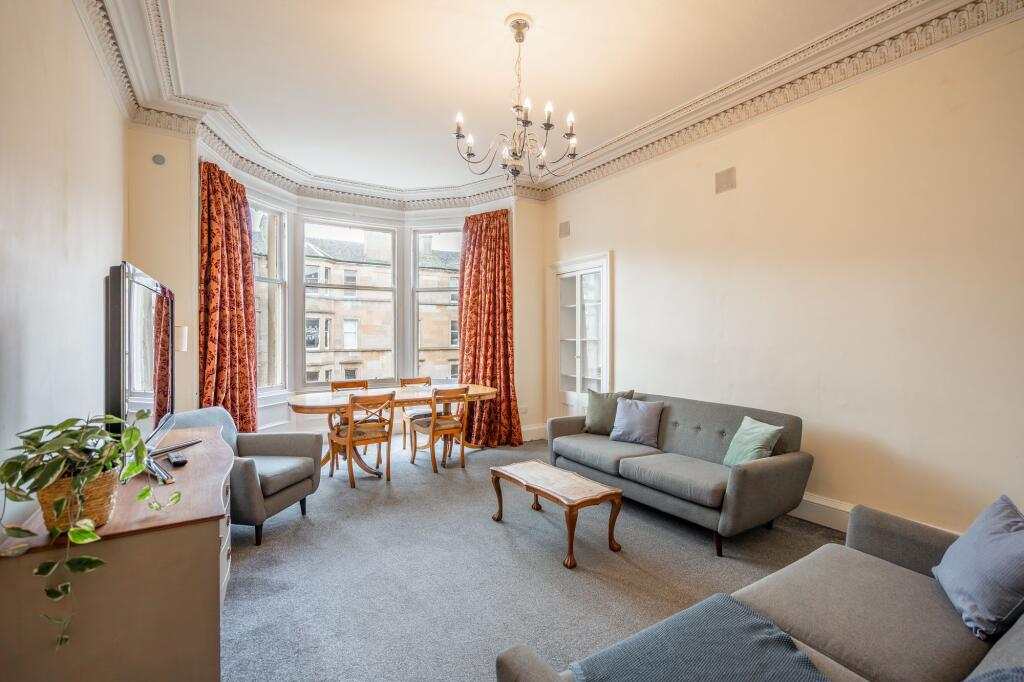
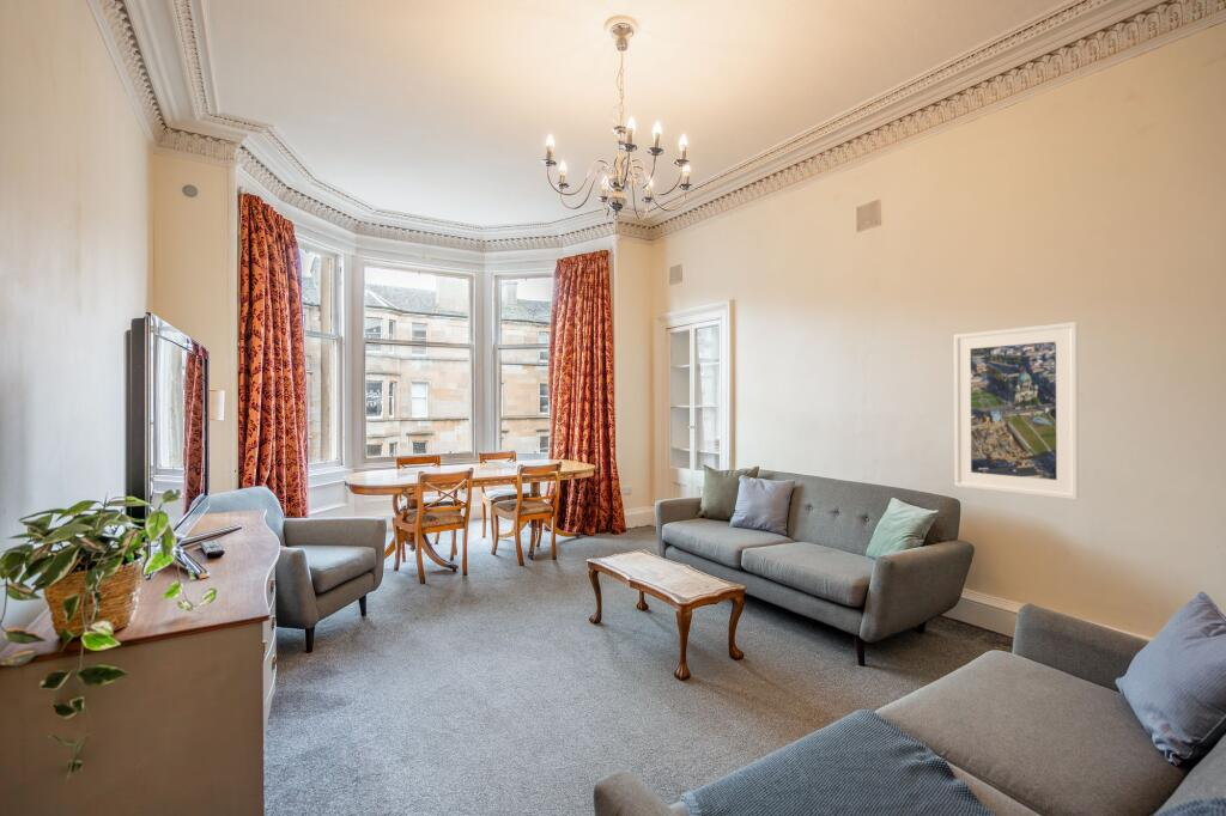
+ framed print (1010, 410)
